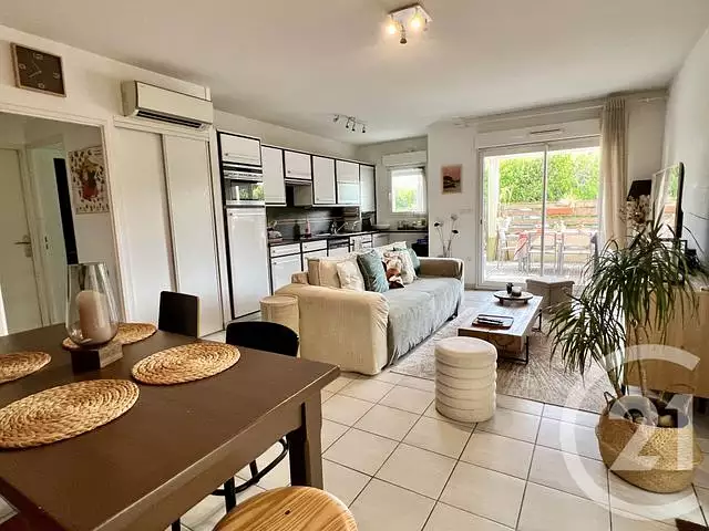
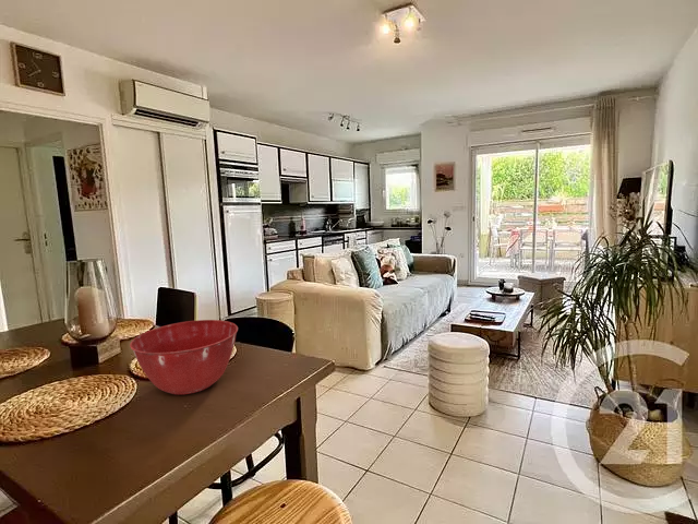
+ mixing bowl (189, 358)
